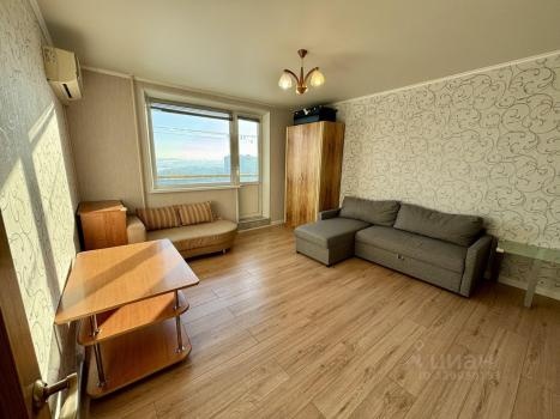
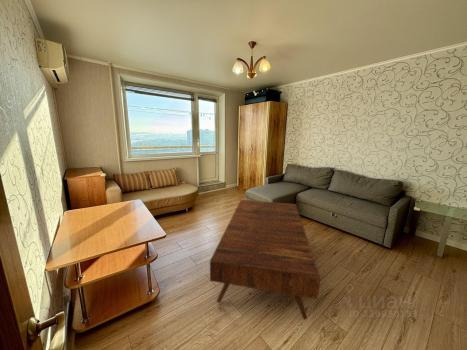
+ coffee table (266, 243)
